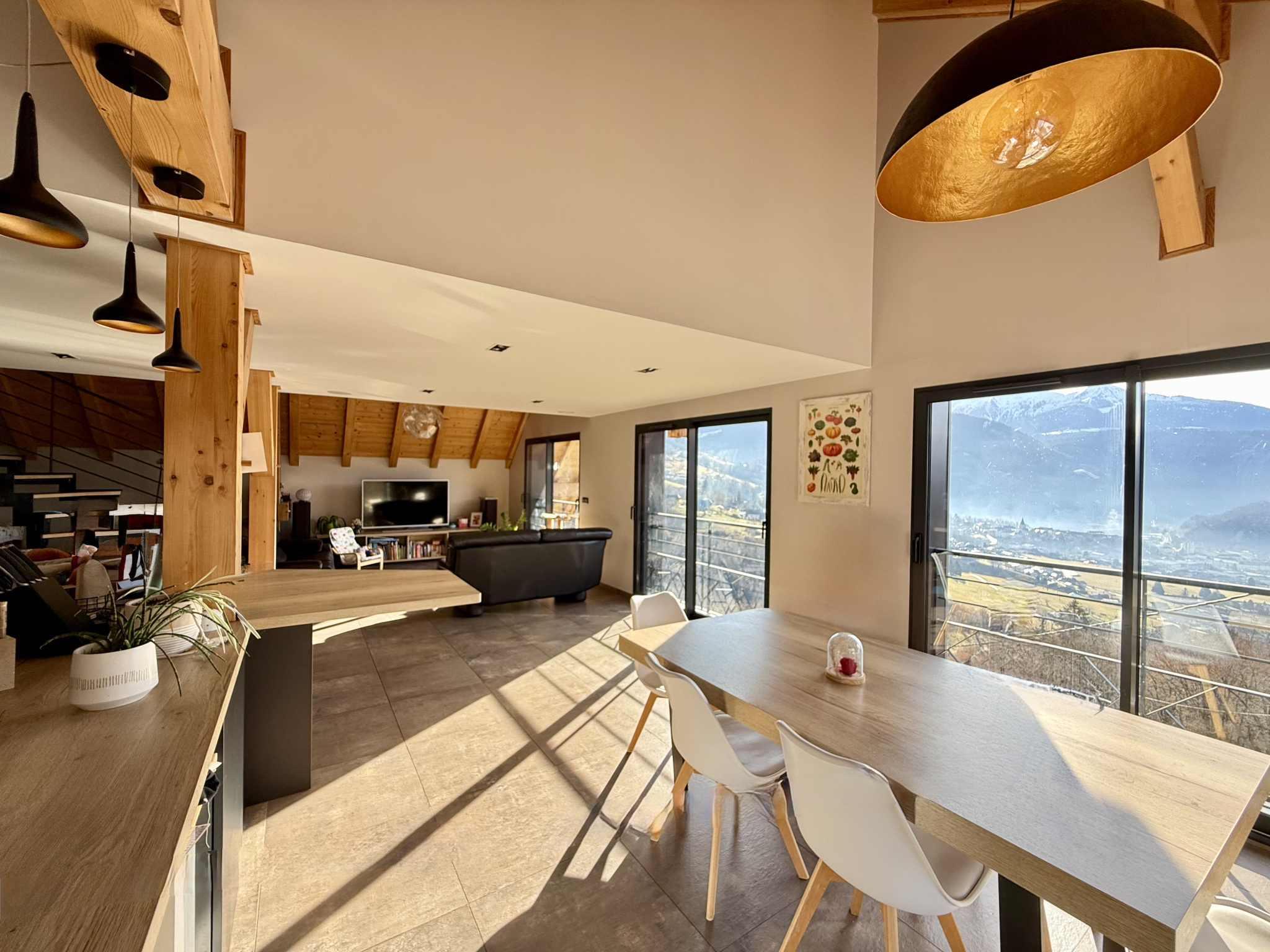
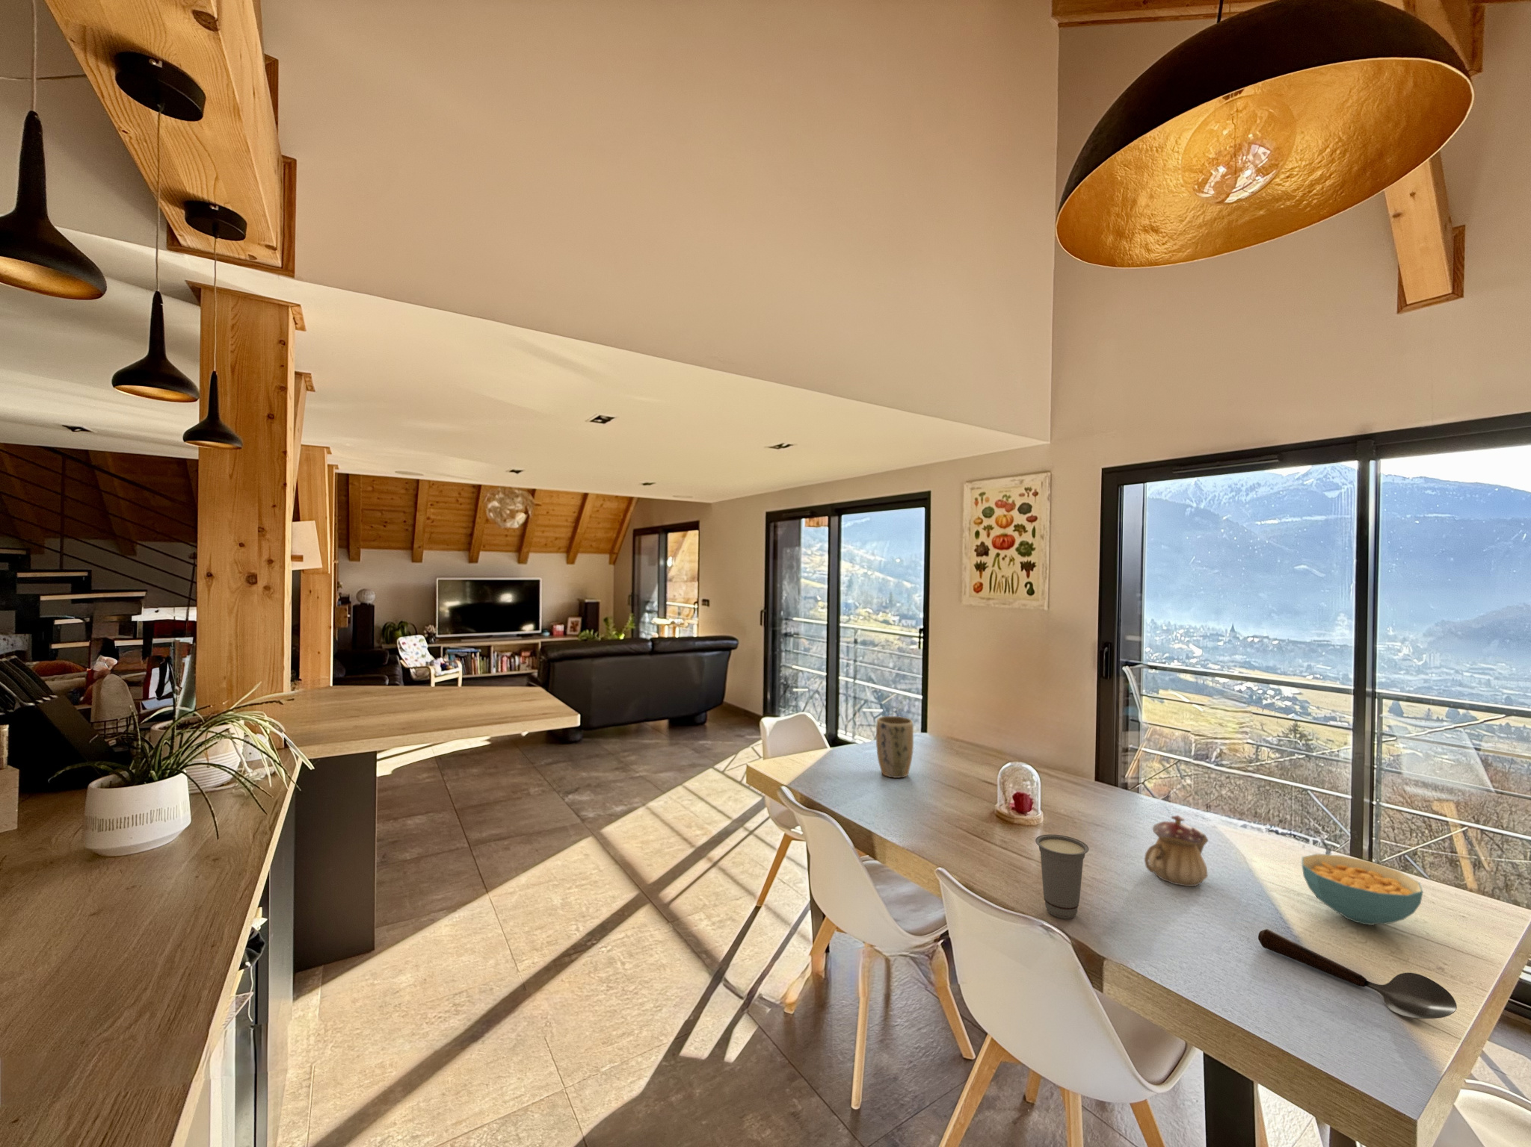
+ plant pot (894, 747)
+ cereal bowl (1359, 895)
+ spoon (1347, 969)
+ cup (1061, 877)
+ teapot (1174, 846)
